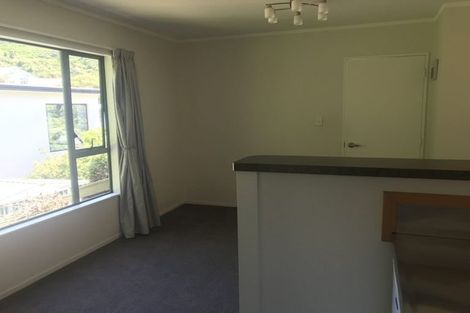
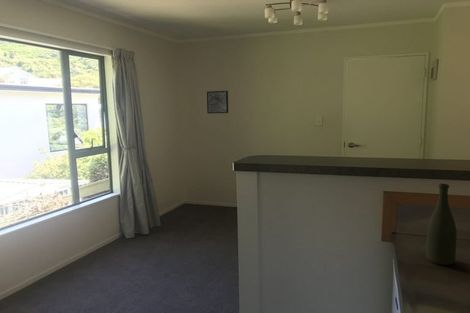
+ wall art (217, 102)
+ bottle (442, 222)
